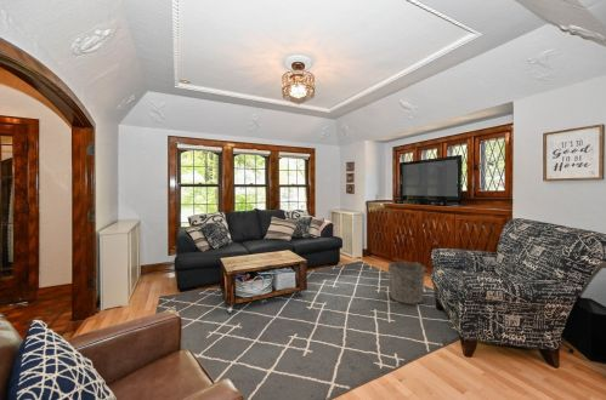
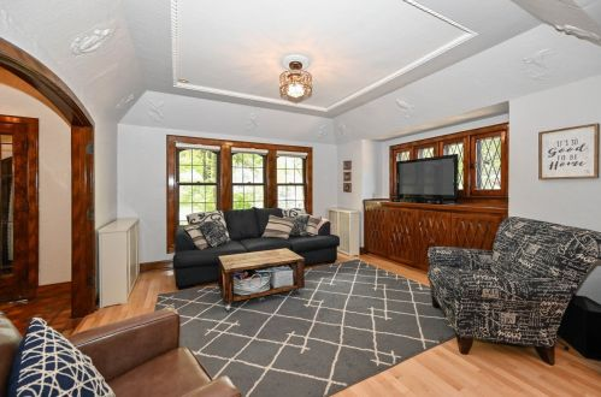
- bucket (407, 281)
